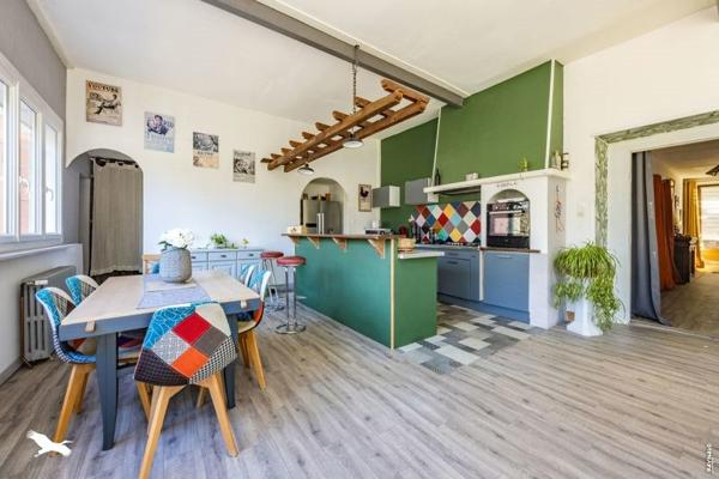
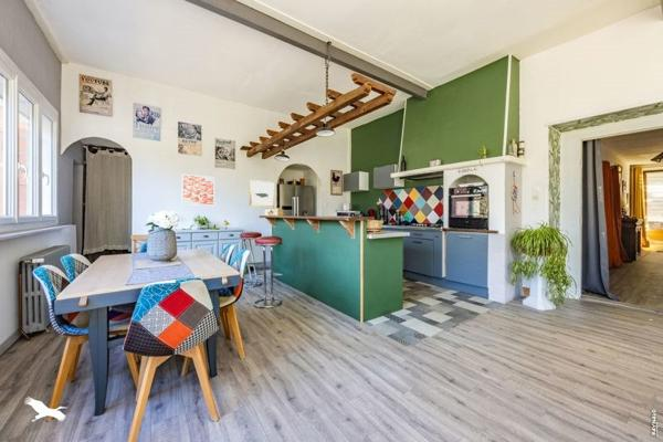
+ wall art (262, 193)
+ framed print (198, 190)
